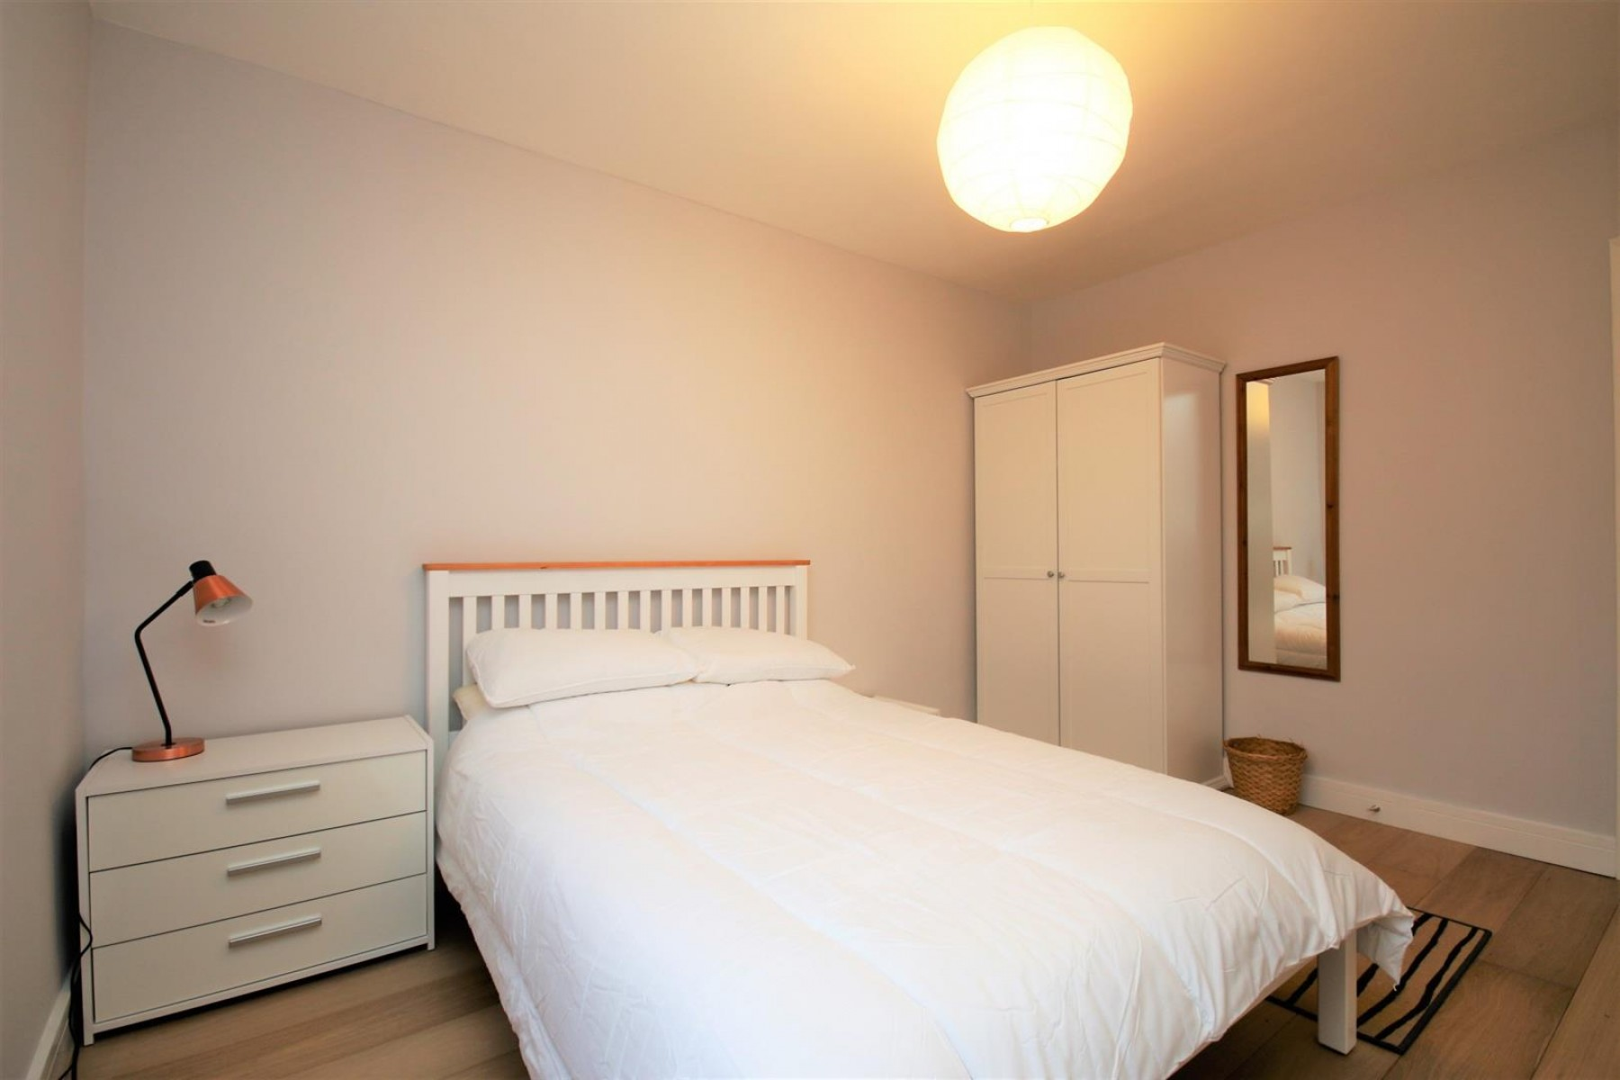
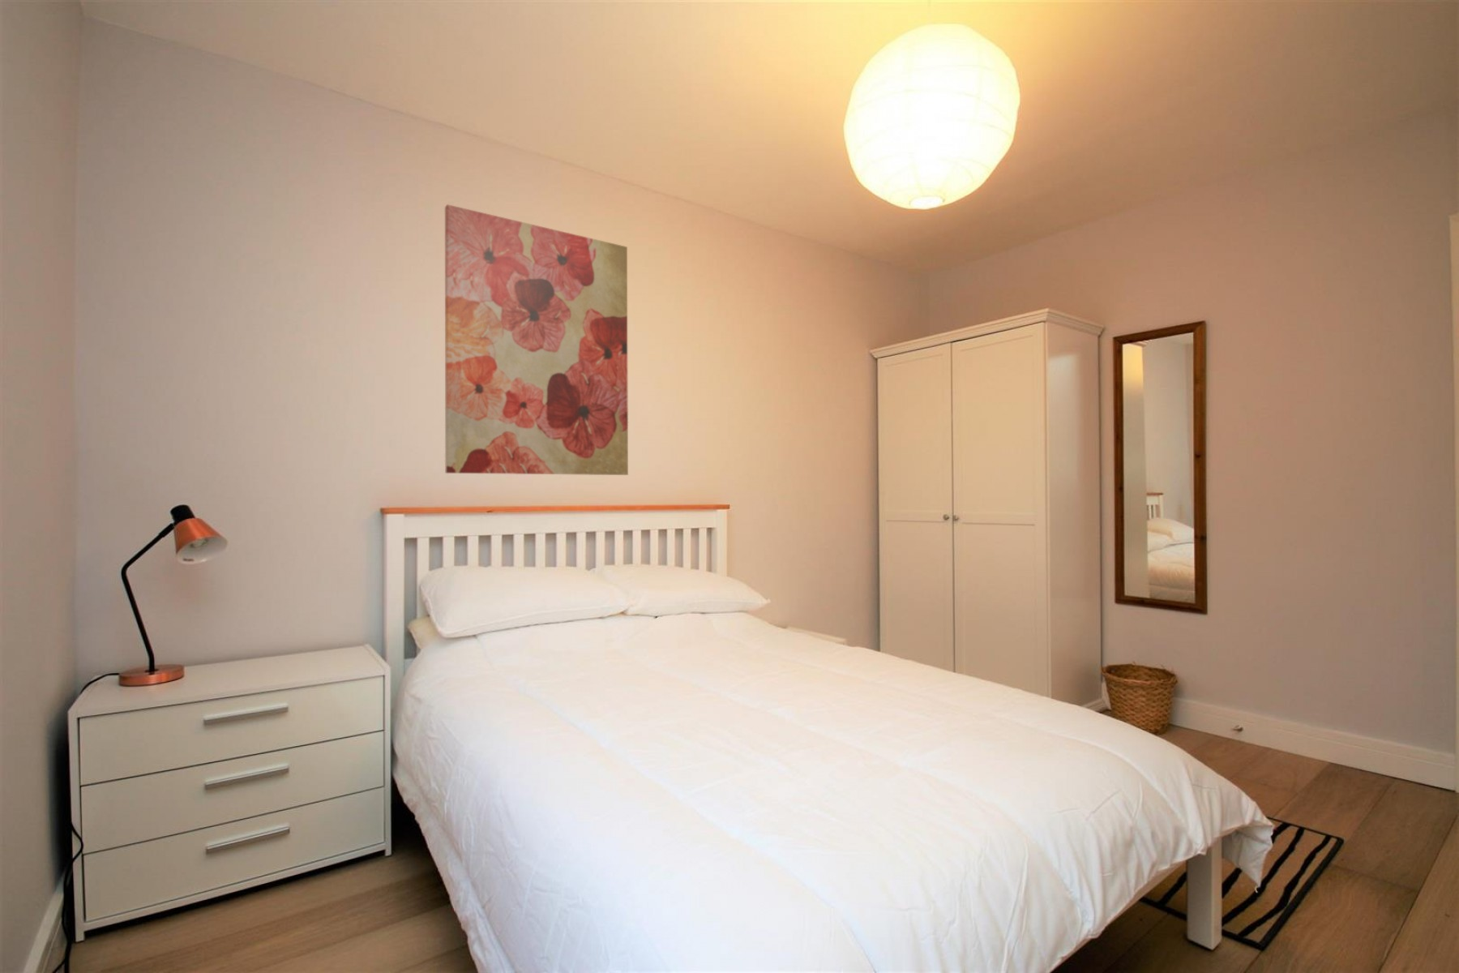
+ wall art (543, 351)
